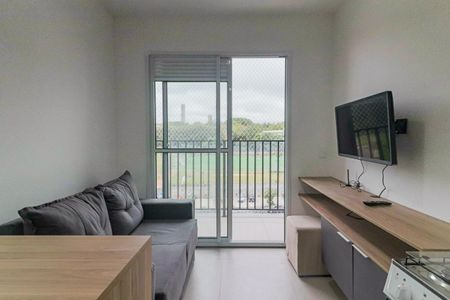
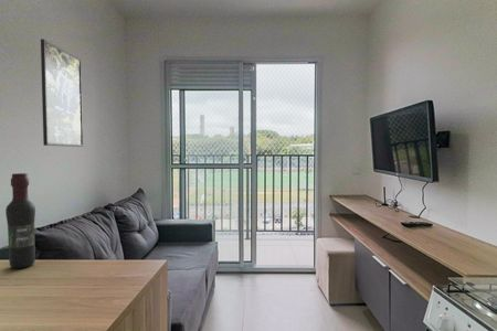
+ wine bottle (21, 220)
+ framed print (64, 98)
